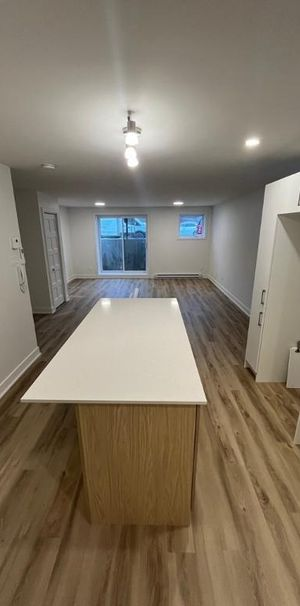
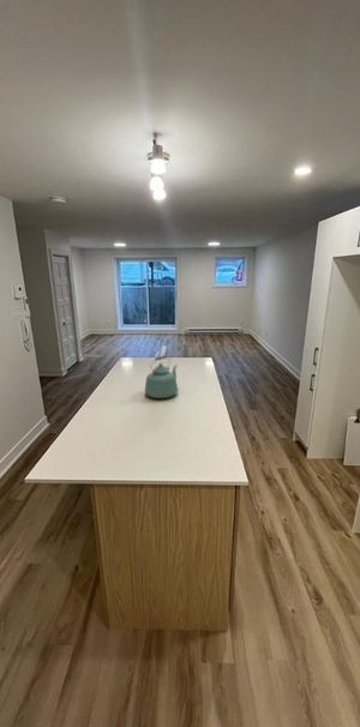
+ kettle (163, 374)
